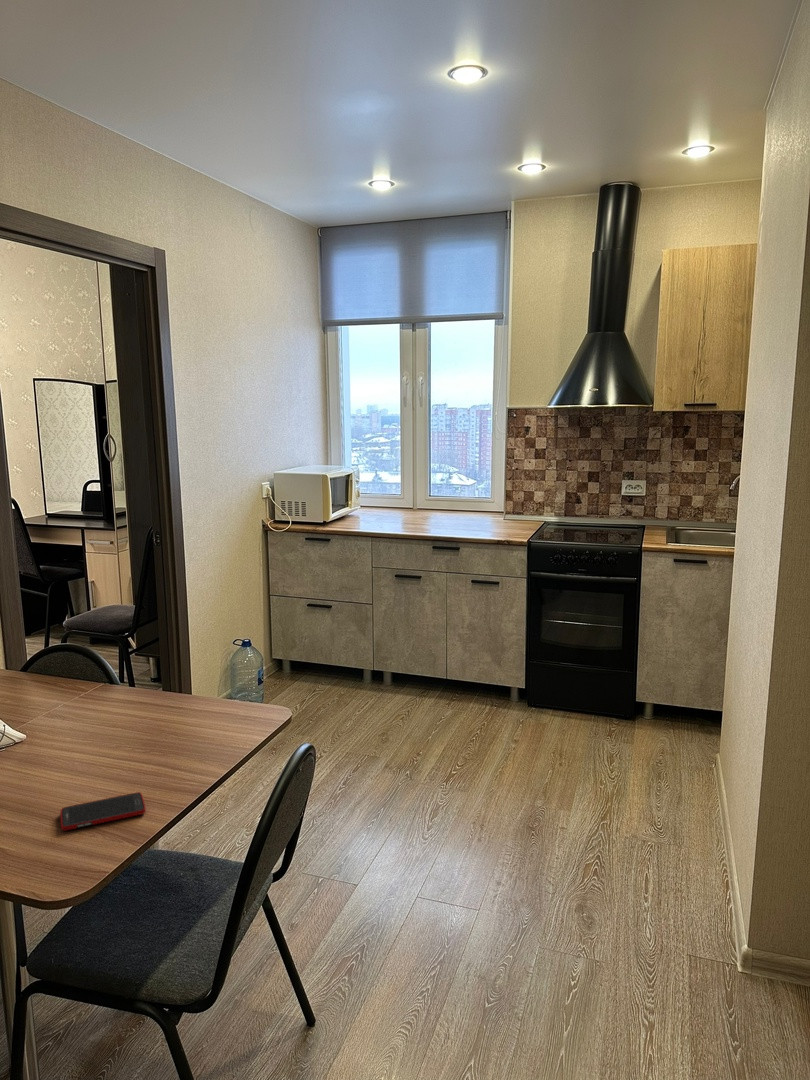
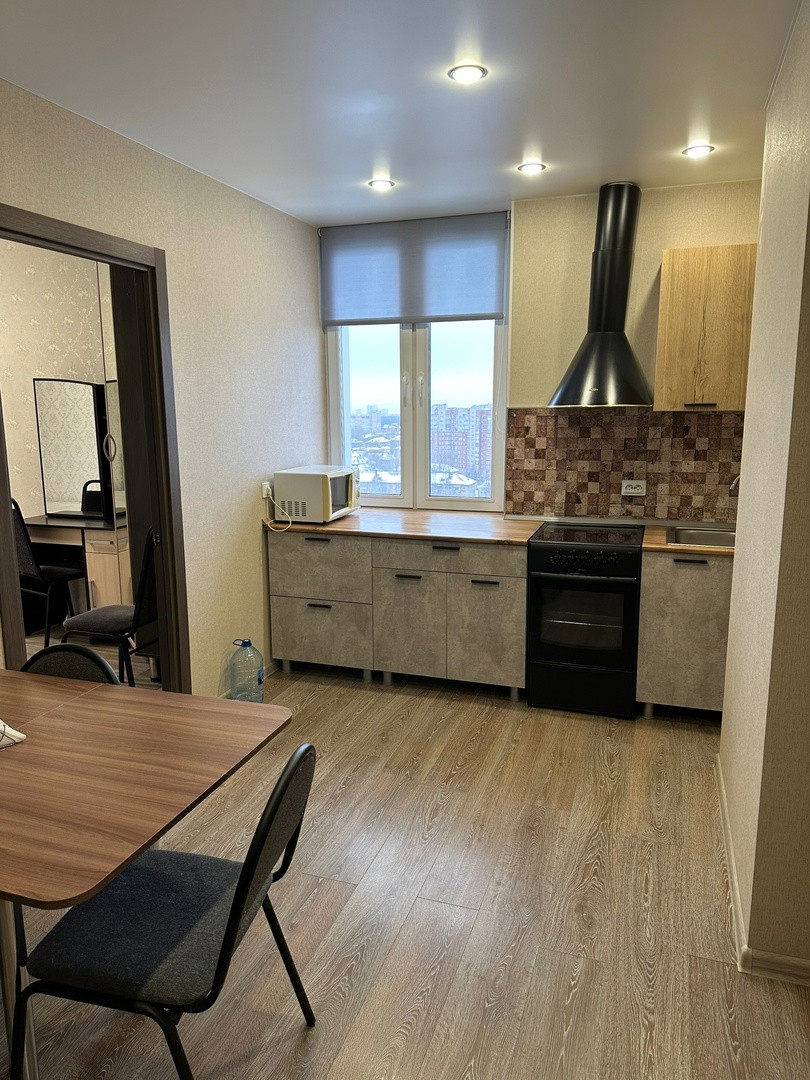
- cell phone (103, 811)
